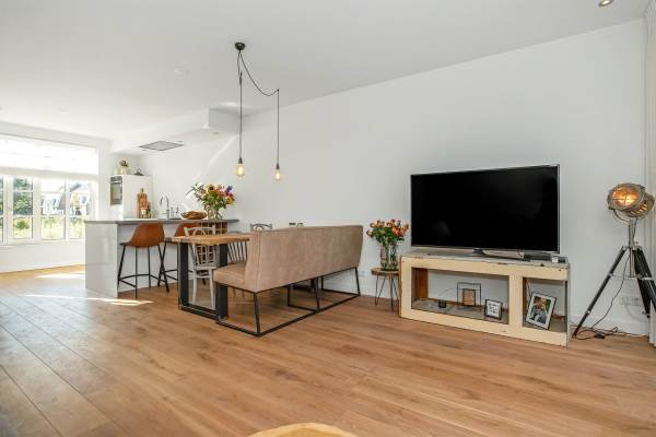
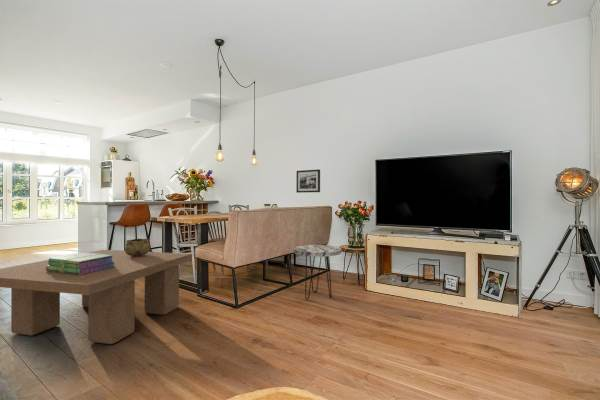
+ side table (318, 273)
+ stack of books (81, 262)
+ decorative bowl (137, 247)
+ coffee table (97, 292)
+ picture frame (308, 181)
